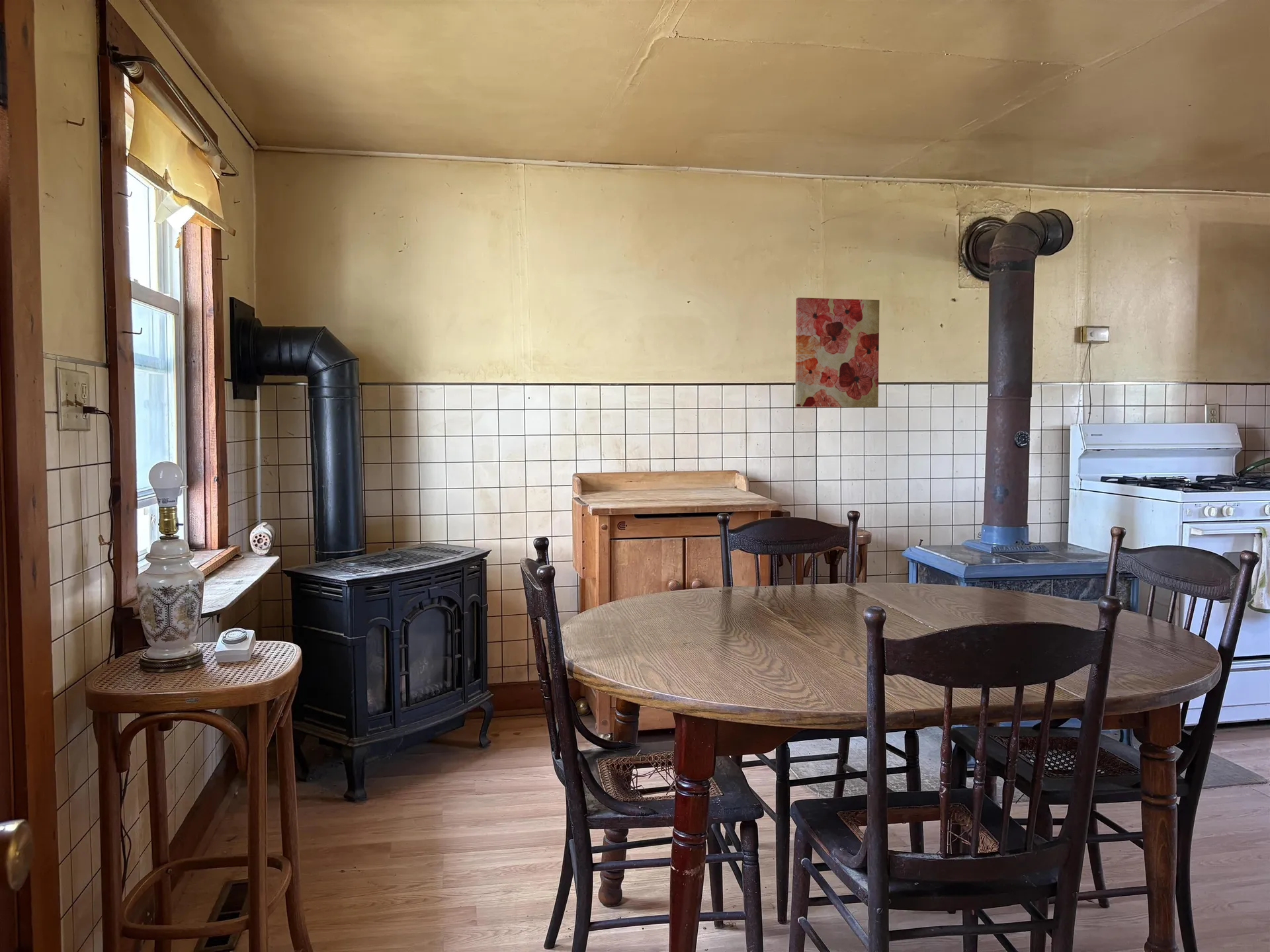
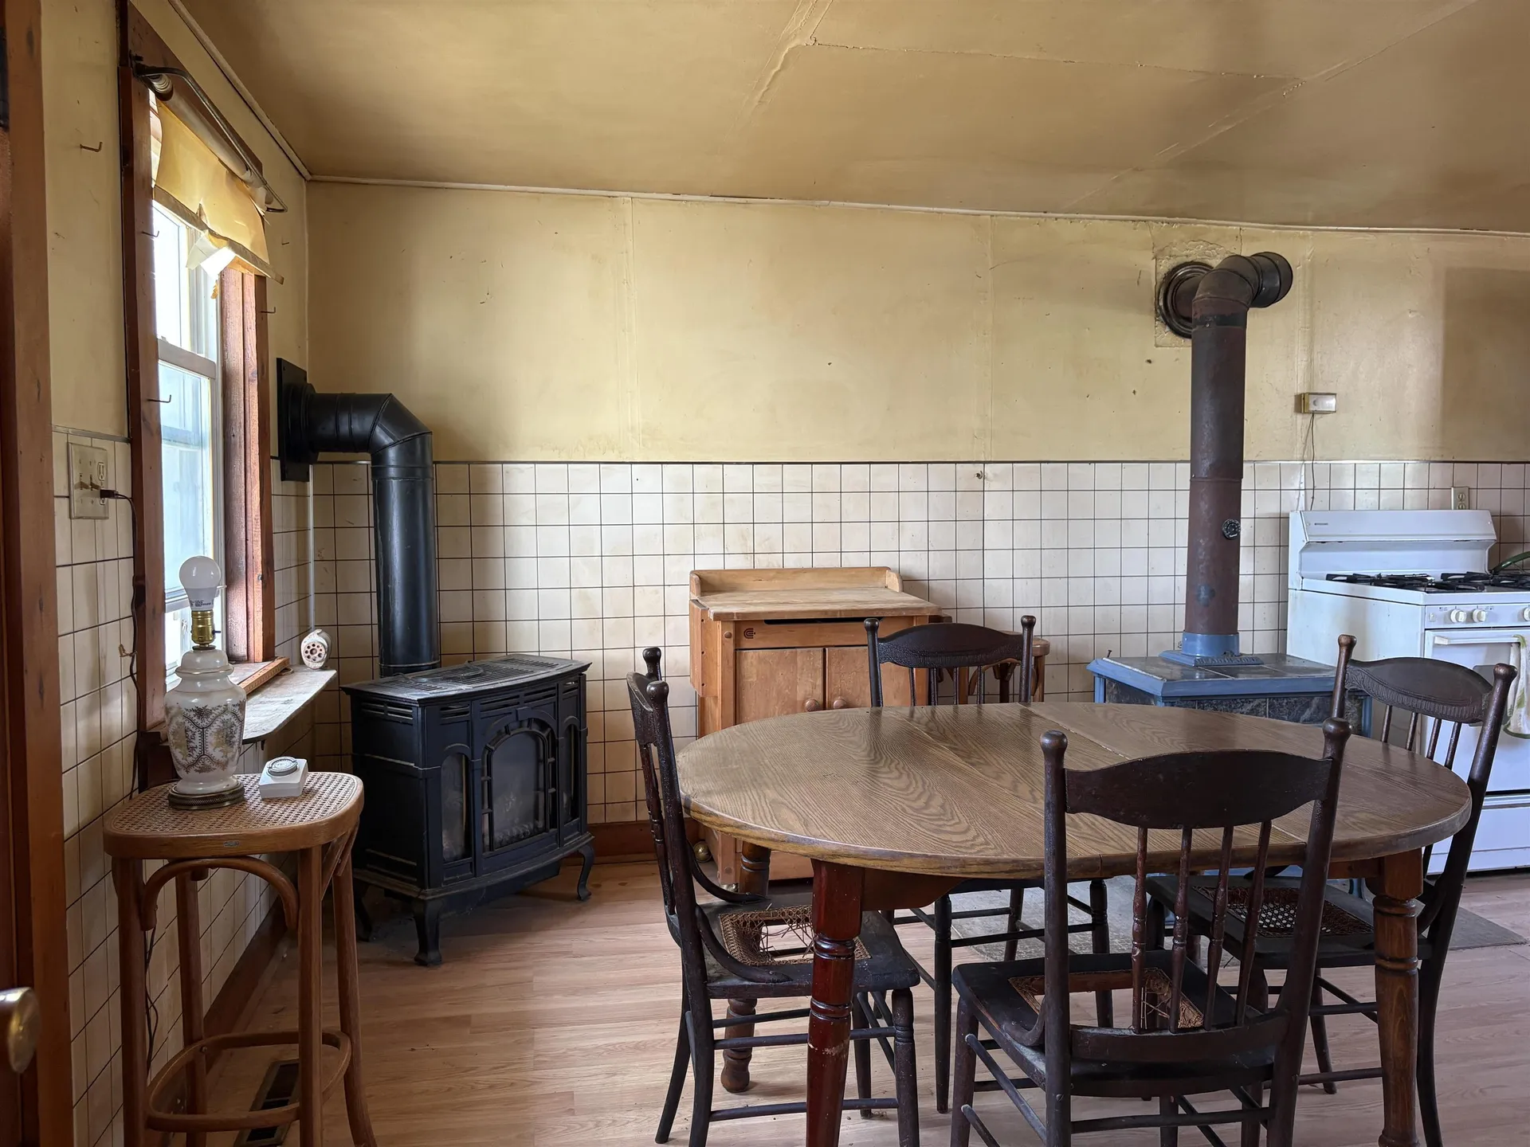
- wall art (837, 353)
